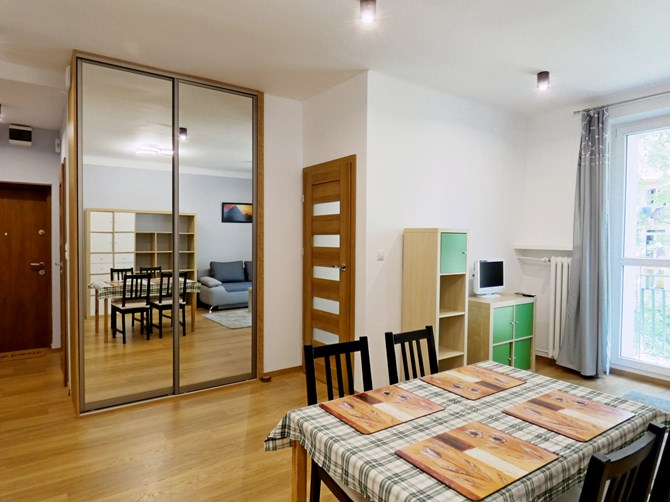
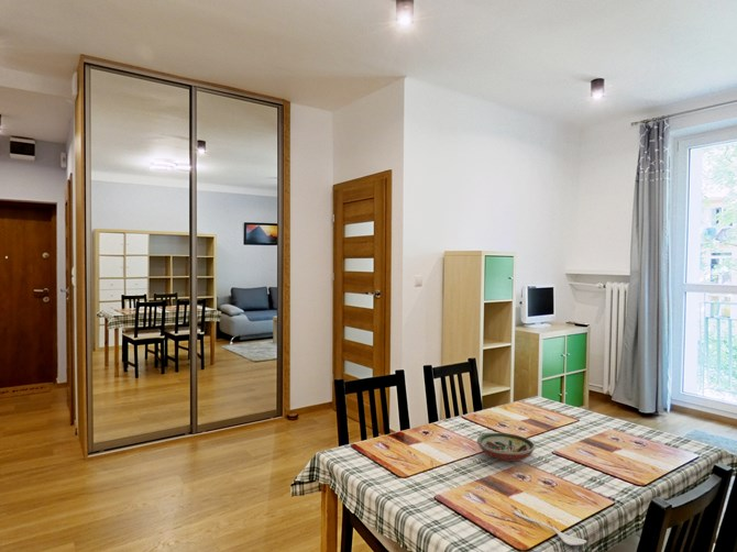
+ decorative bowl (505, 449)
+ spoon (547, 526)
